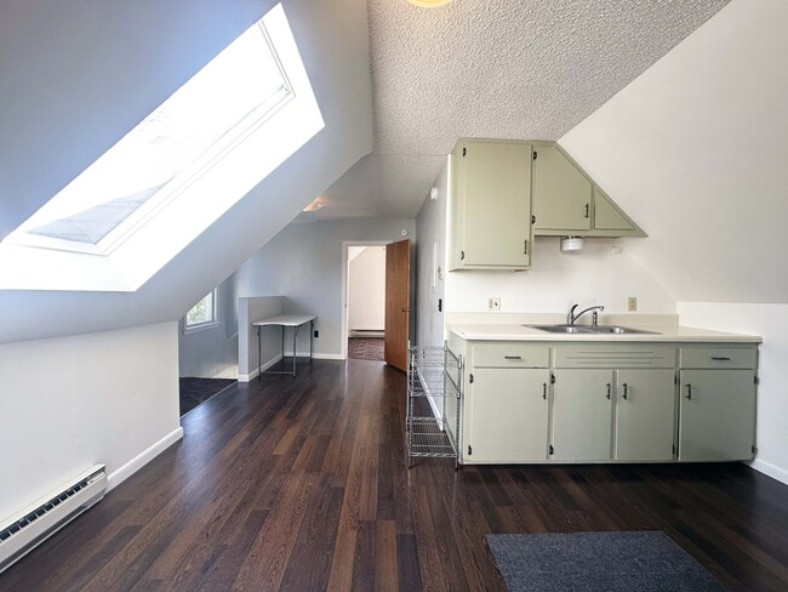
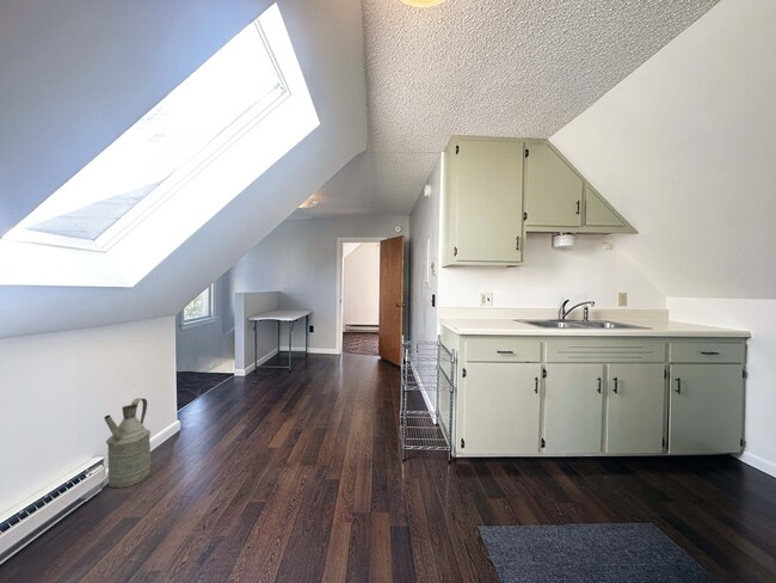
+ watering can (127, 441)
